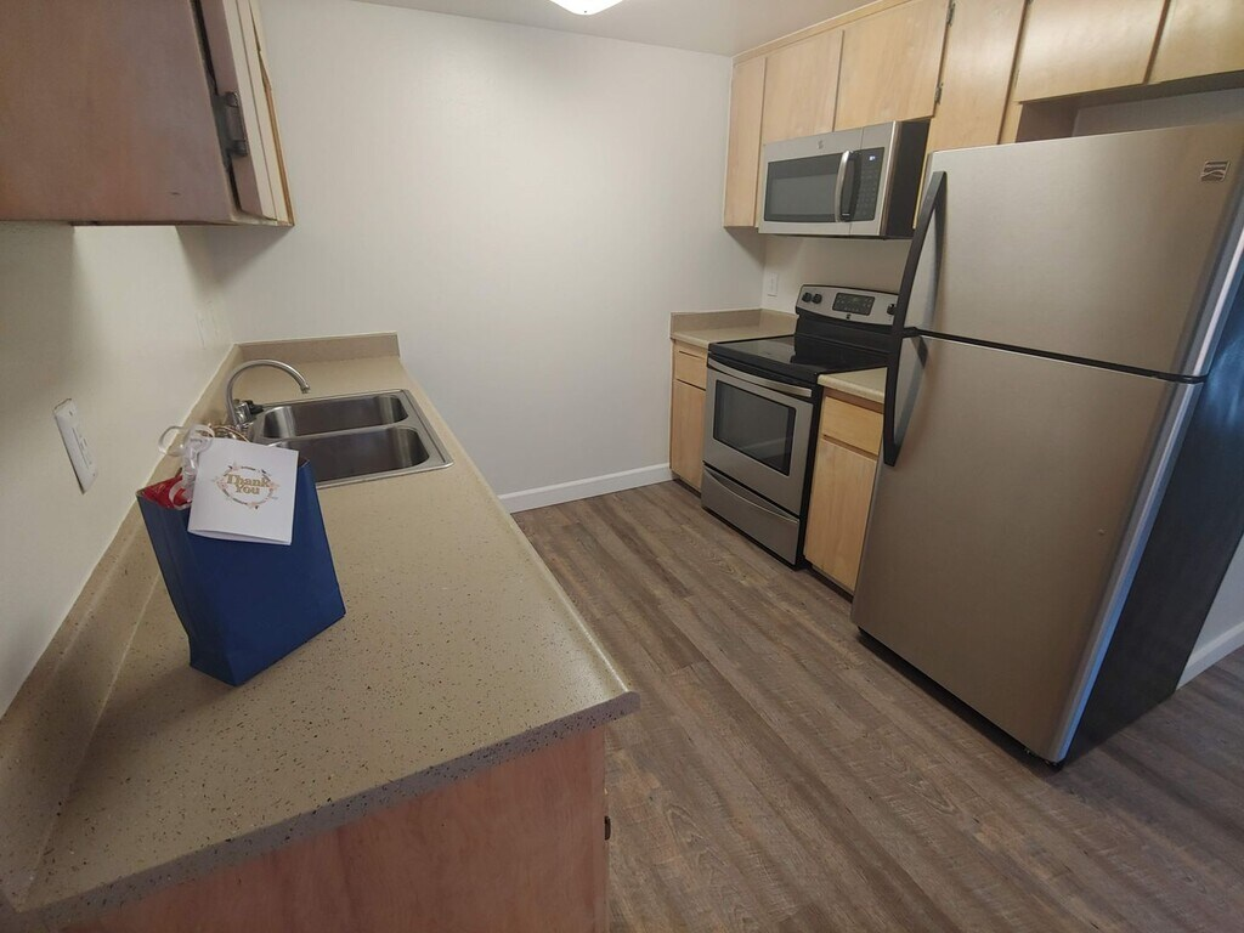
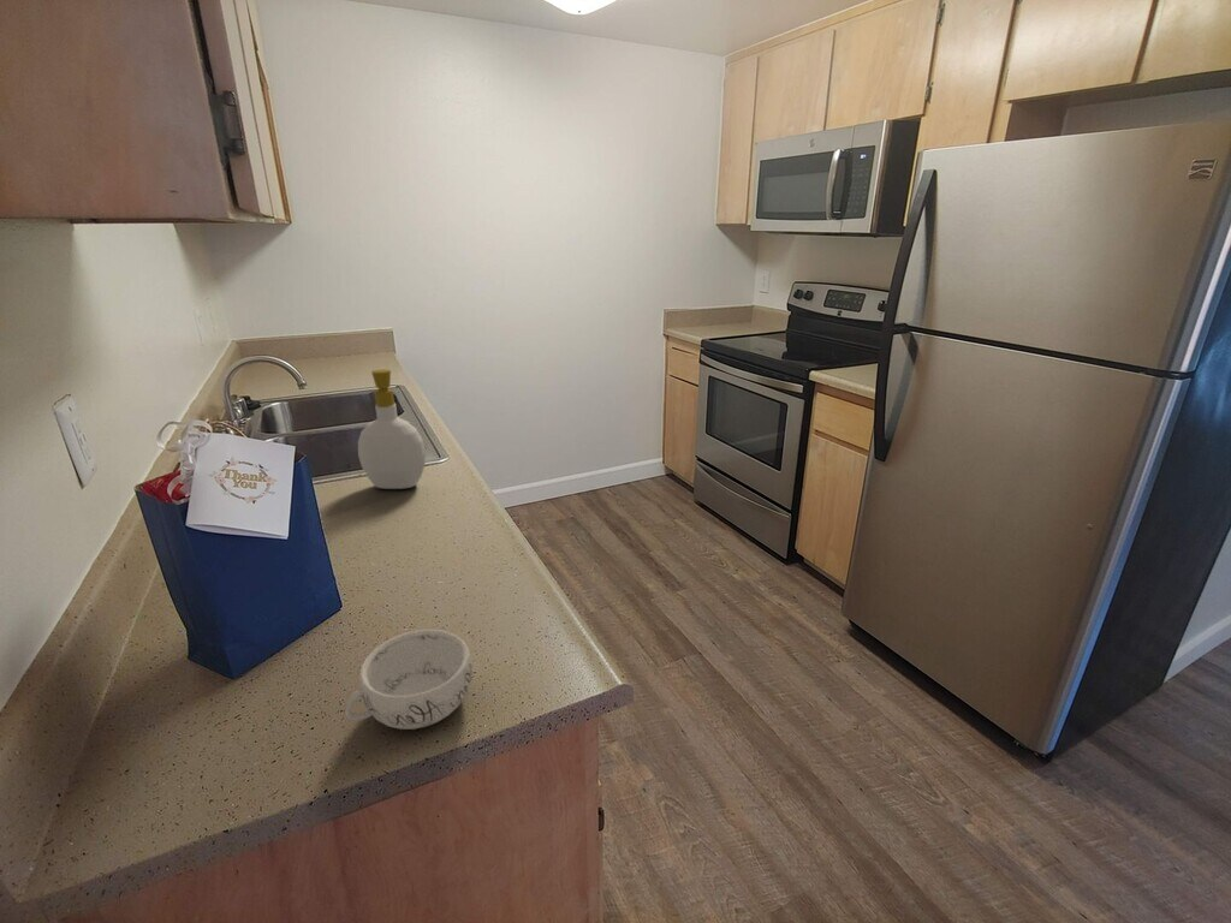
+ decorative bowl (410, 685)
+ soap bottle (389, 429)
